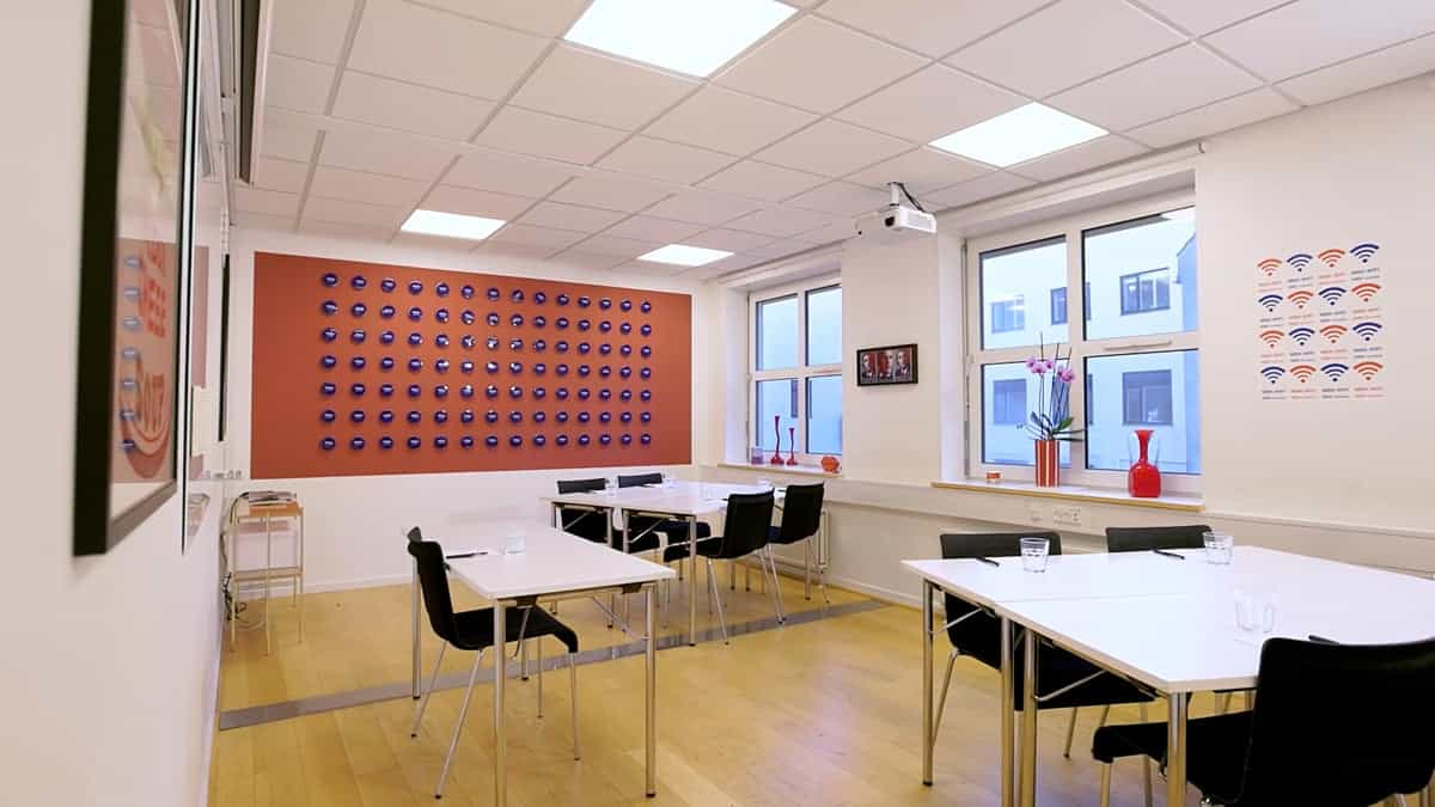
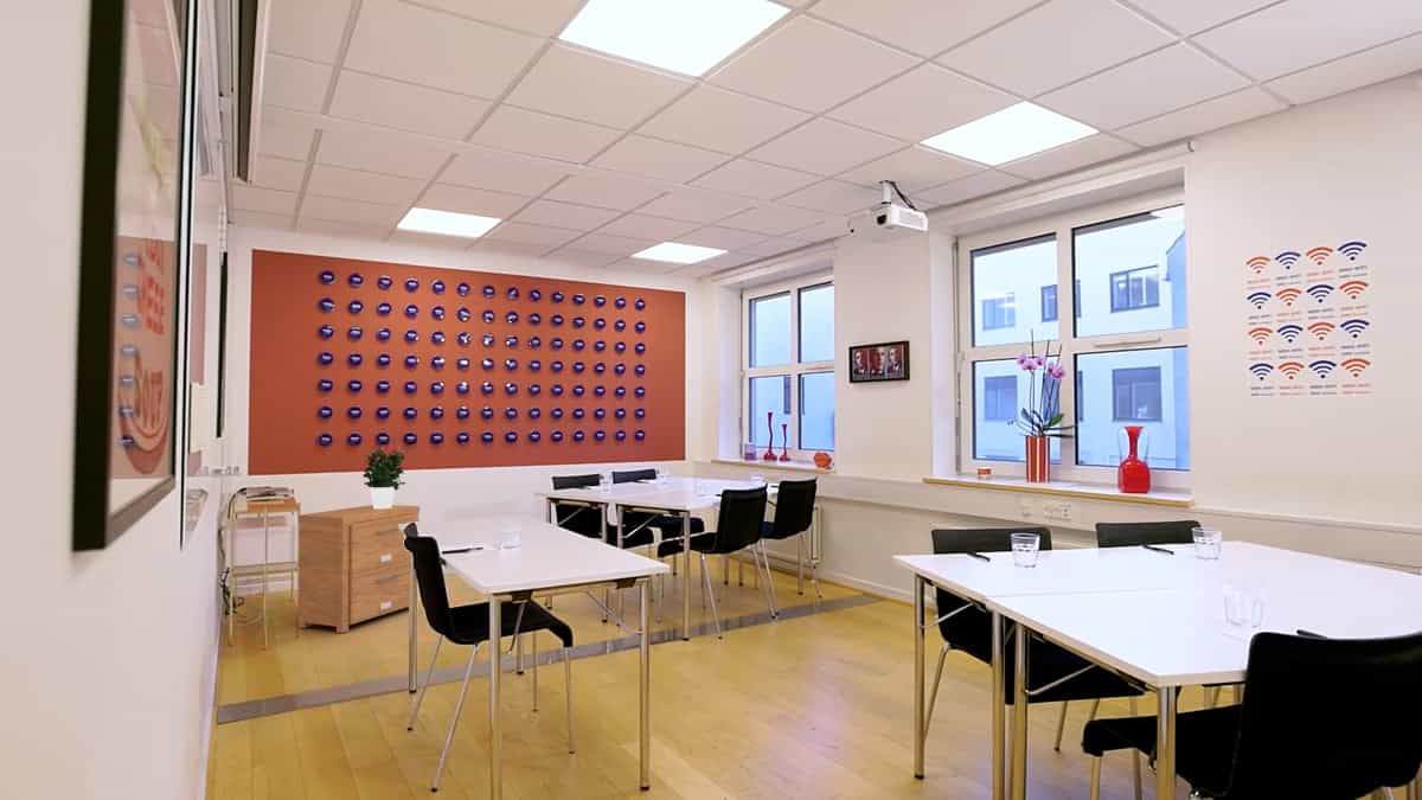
+ nightstand (364, 563)
+ potted flower (384, 476)
